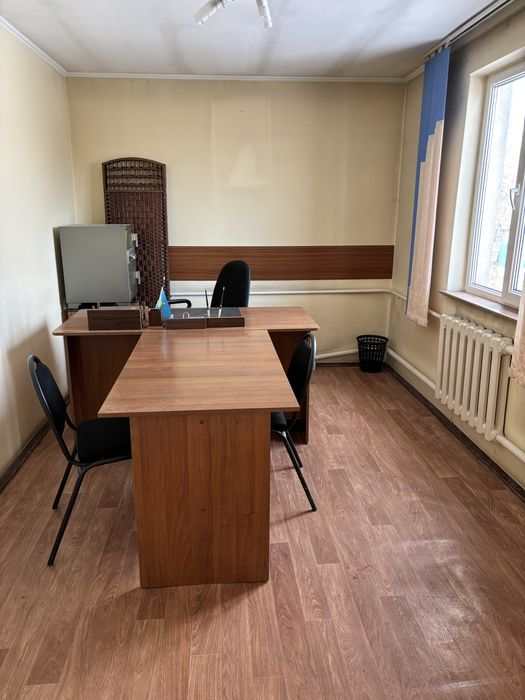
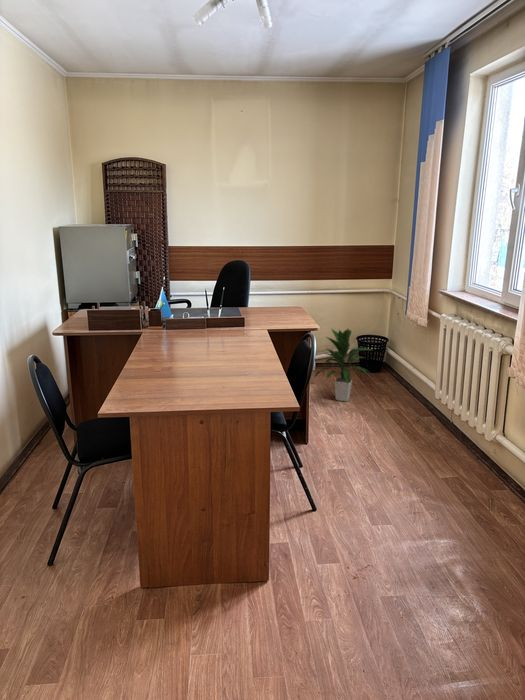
+ indoor plant (342, 362)
